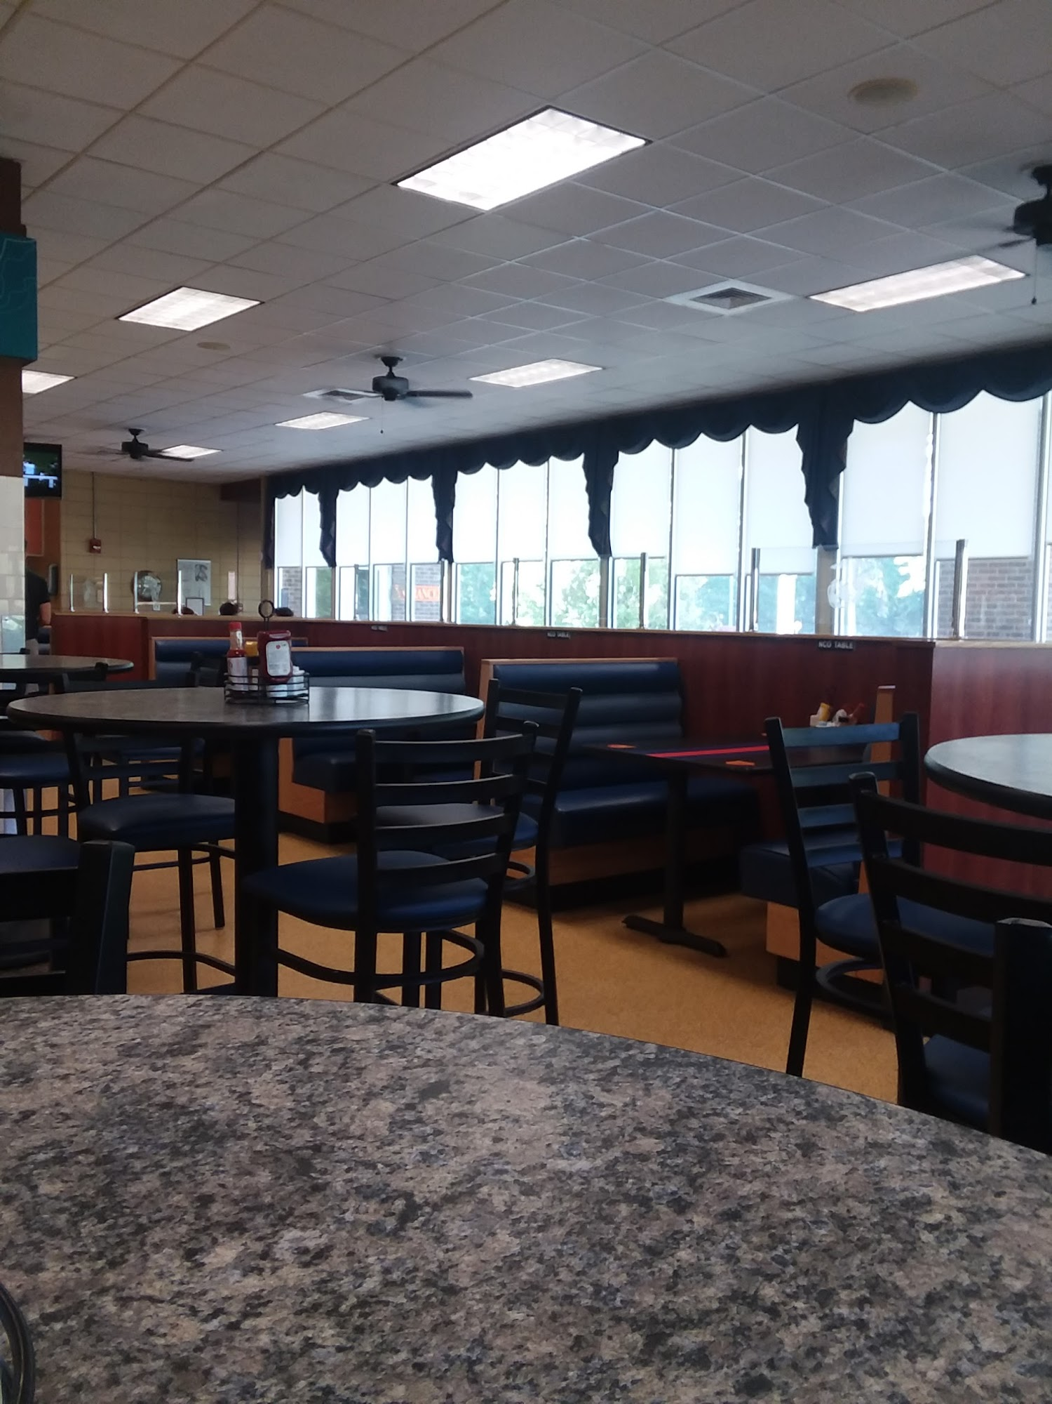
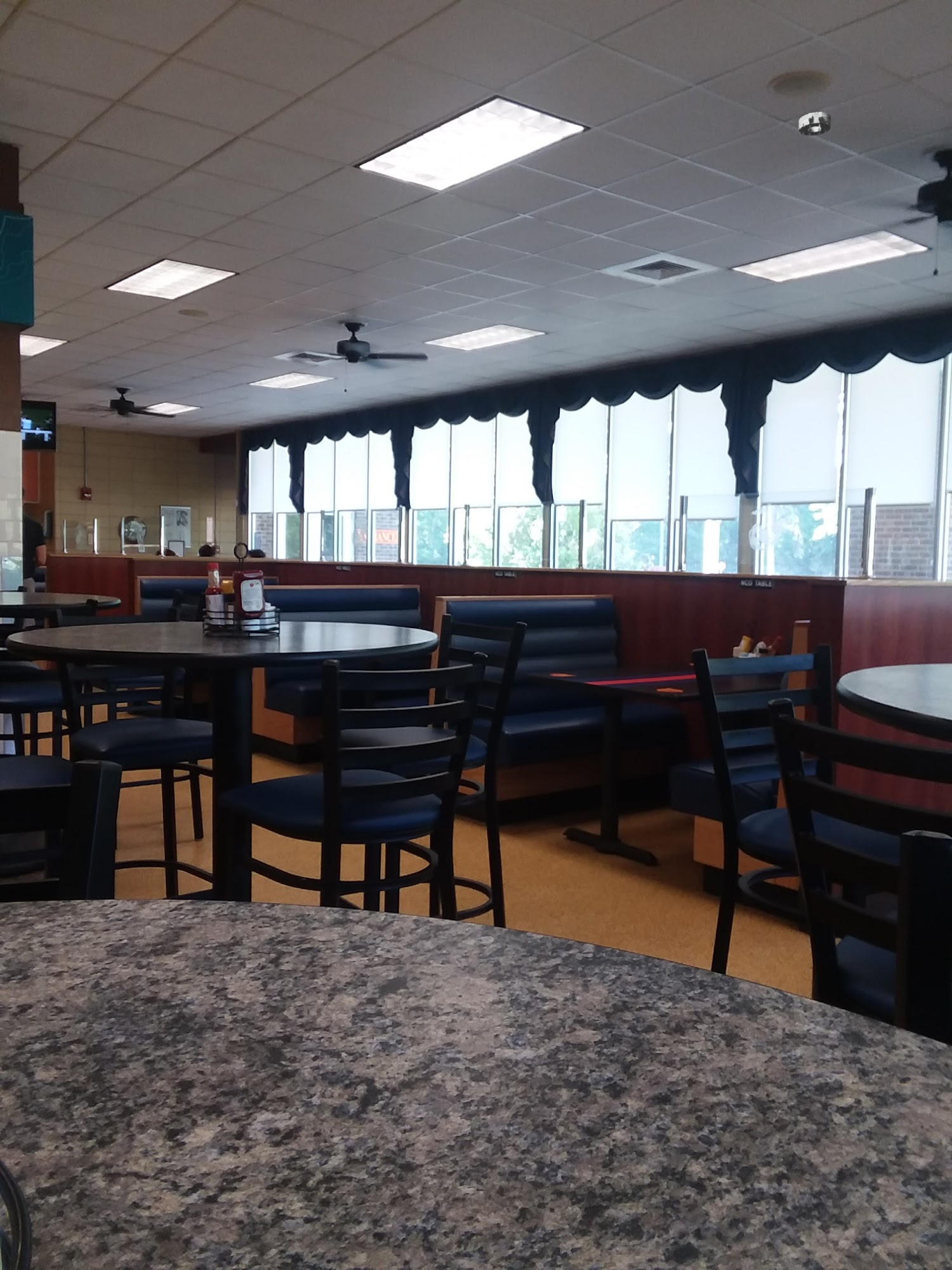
+ smoke detector (814, 123)
